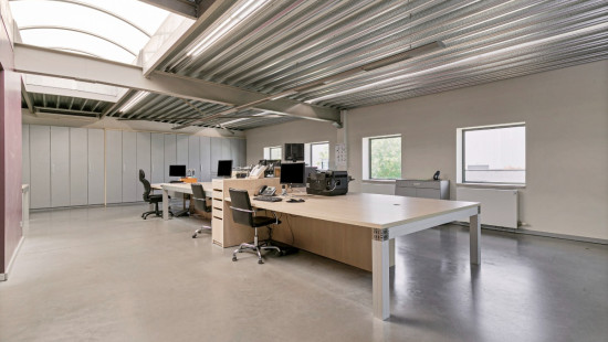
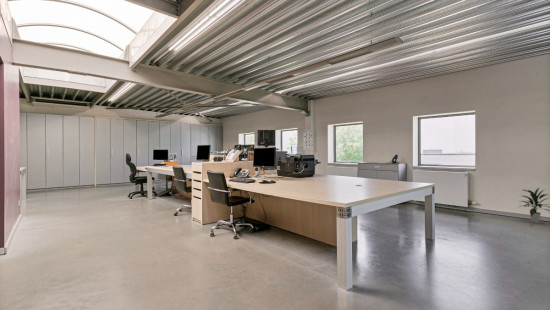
+ indoor plant (534, 204)
